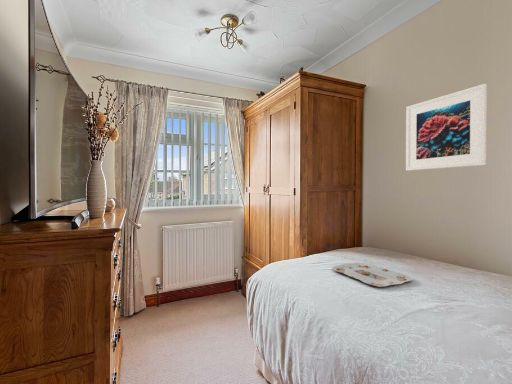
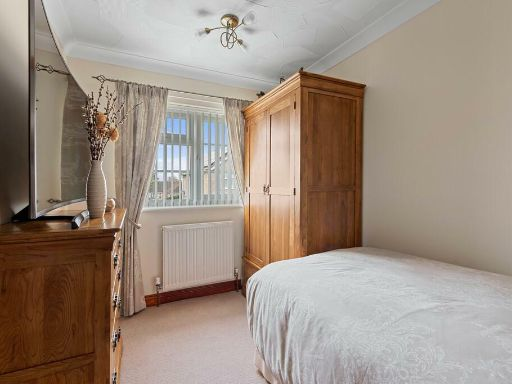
- serving tray (369, 273)
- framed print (441, 132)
